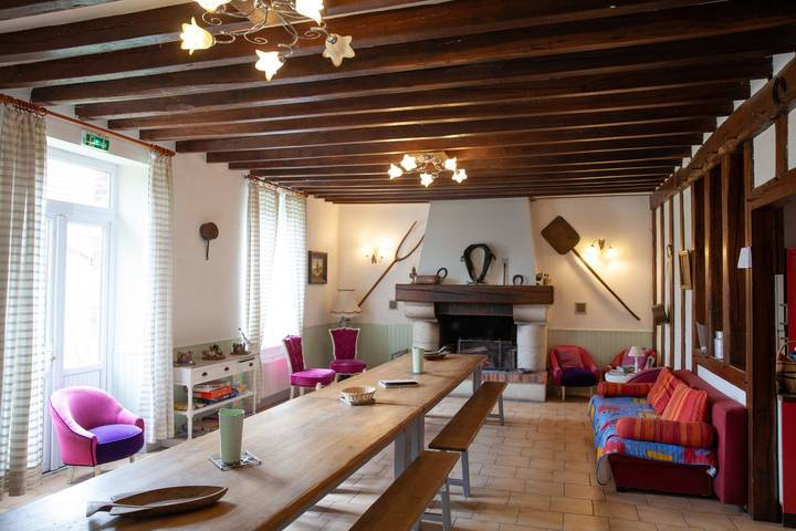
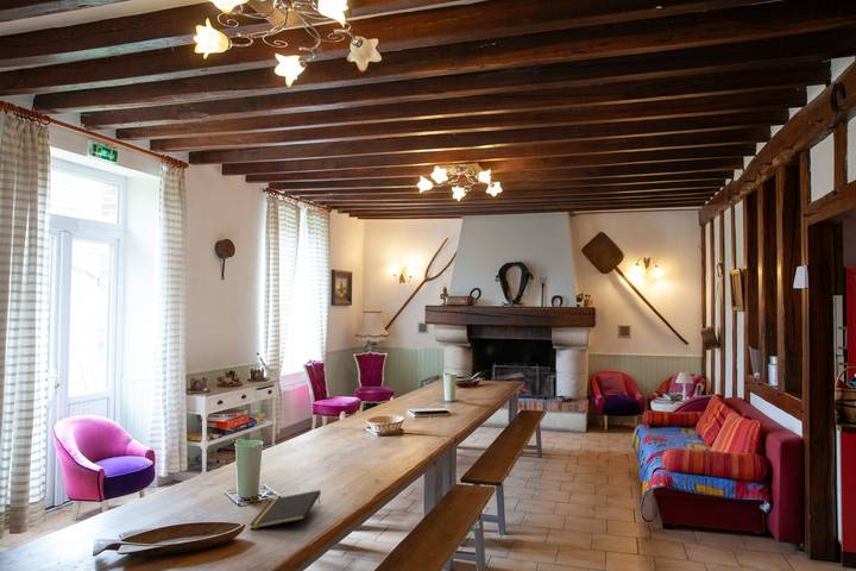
+ notepad (287, 508)
